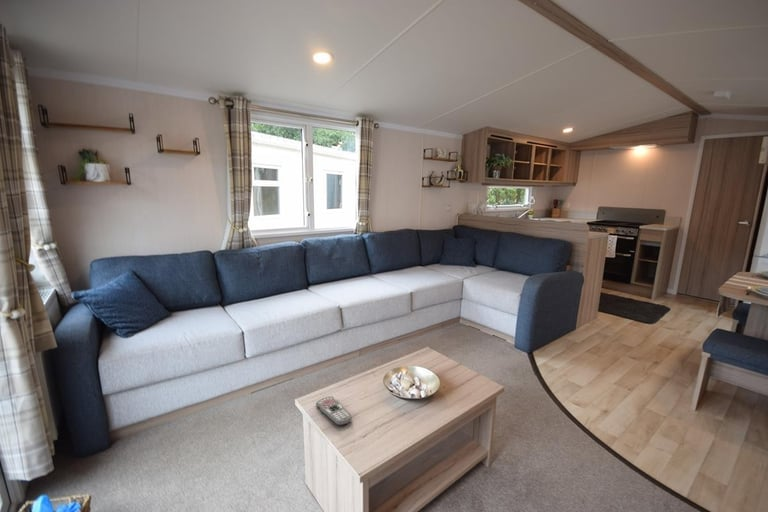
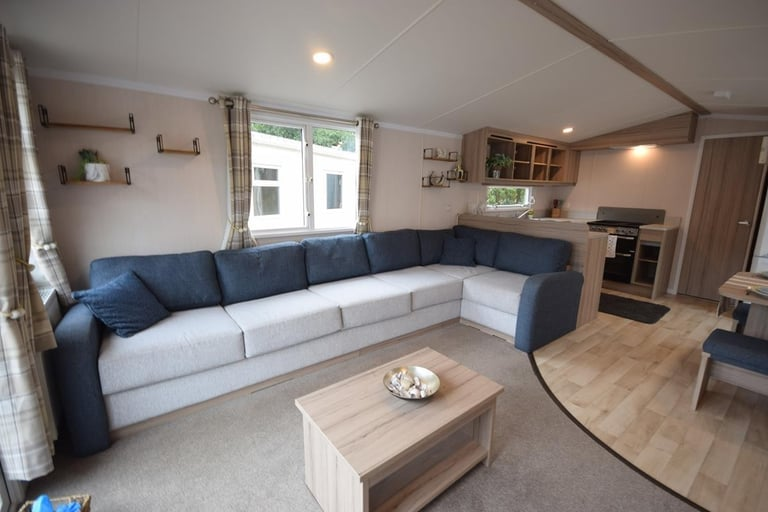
- remote control (334, 410)
